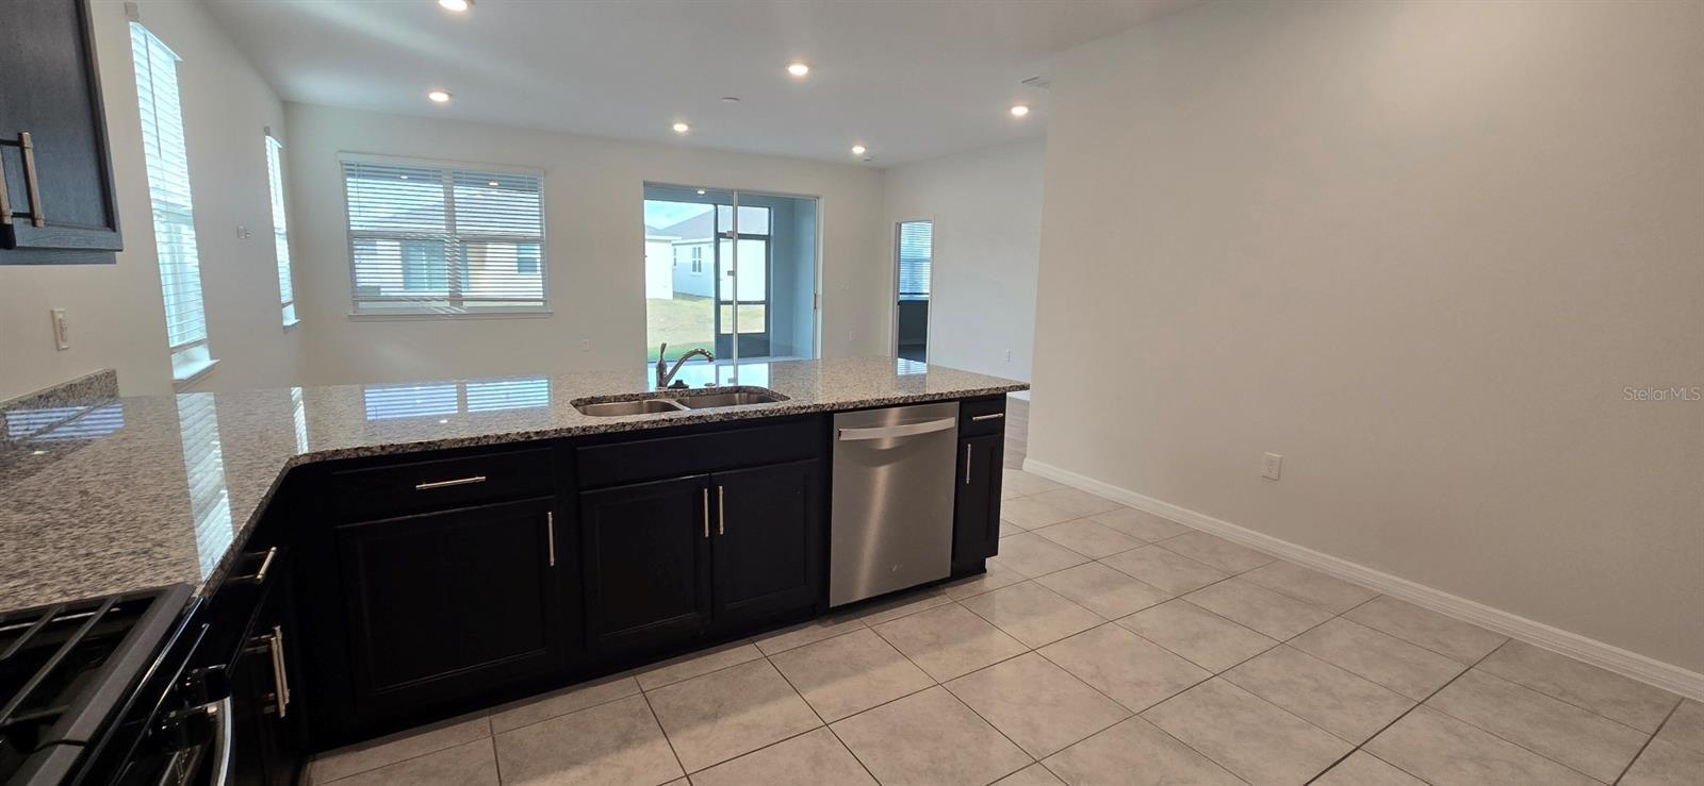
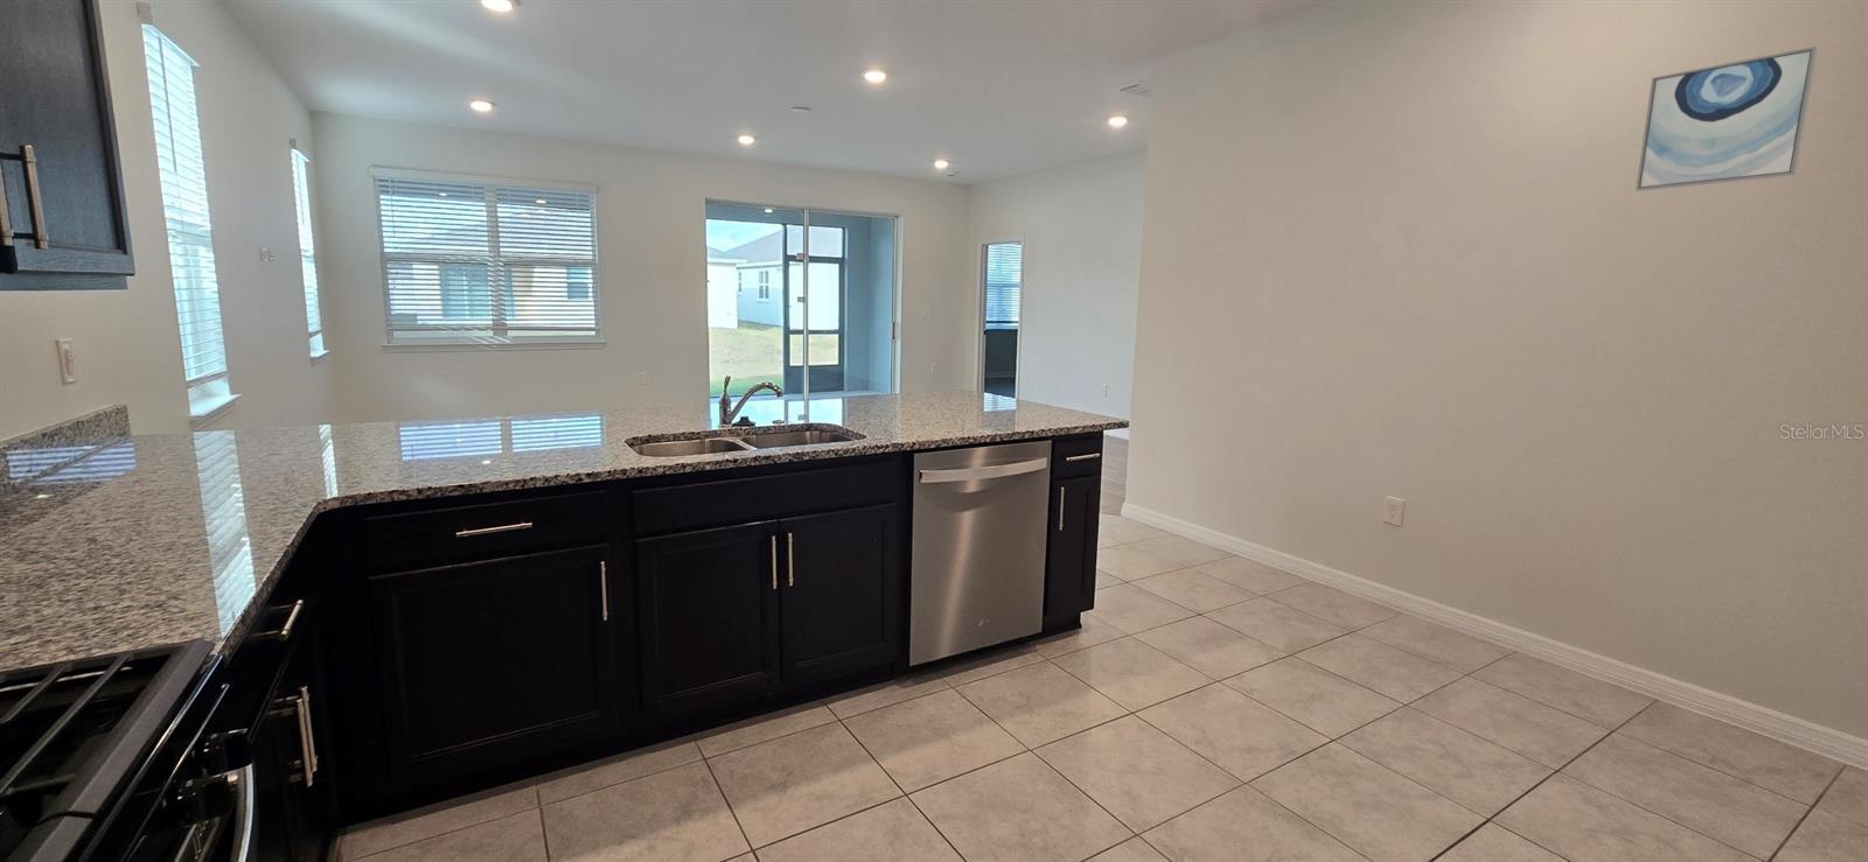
+ wall art (1720, 124)
